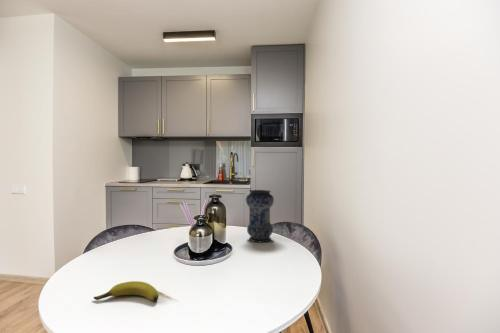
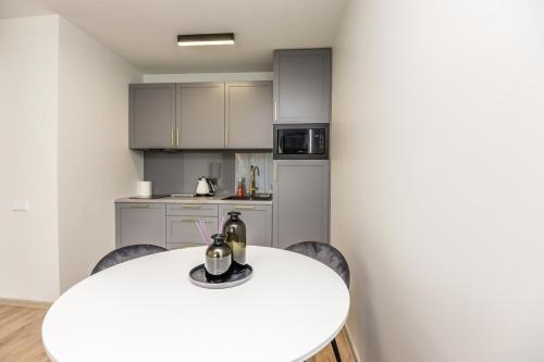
- vase (259, 214)
- banana (130, 290)
